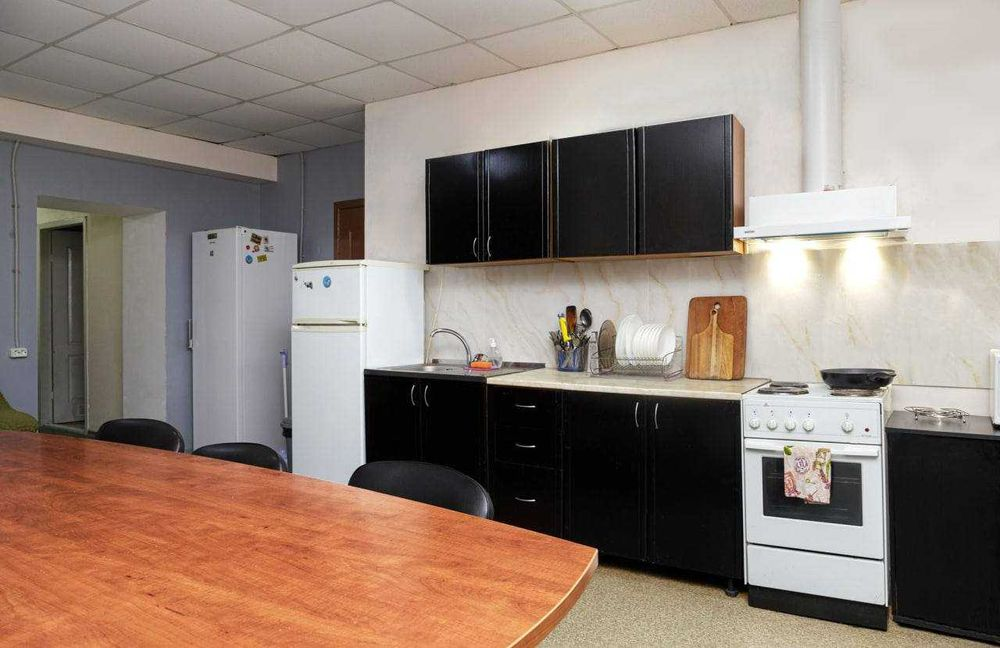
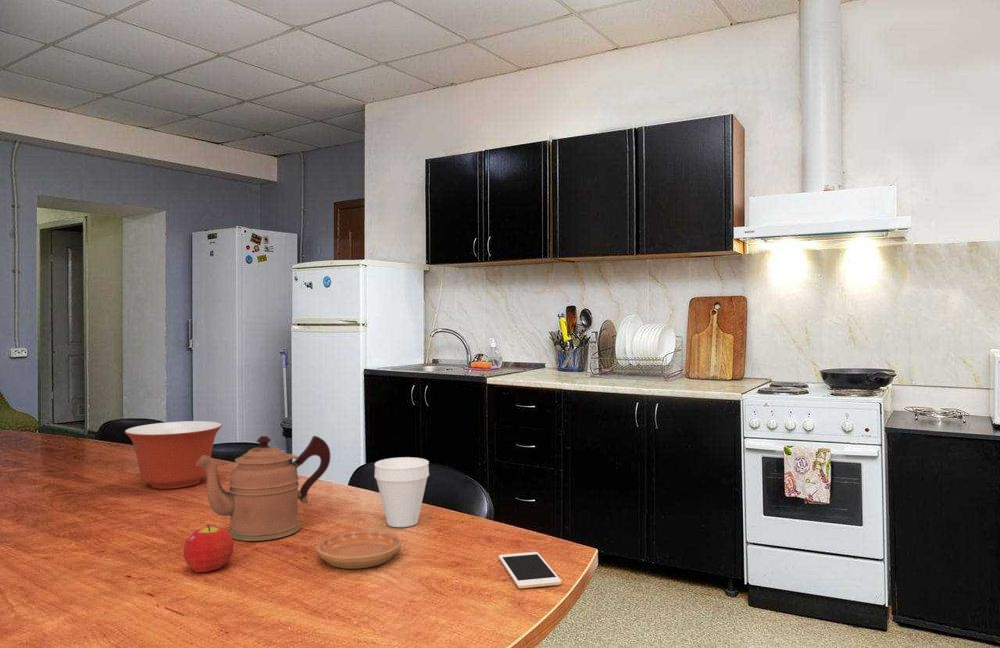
+ coffeepot (265, 482)
+ fruit (209, 546)
+ cup (402, 492)
+ cell phone (528, 569)
+ saucer (359, 549)
+ mixing bowl (175, 455)
